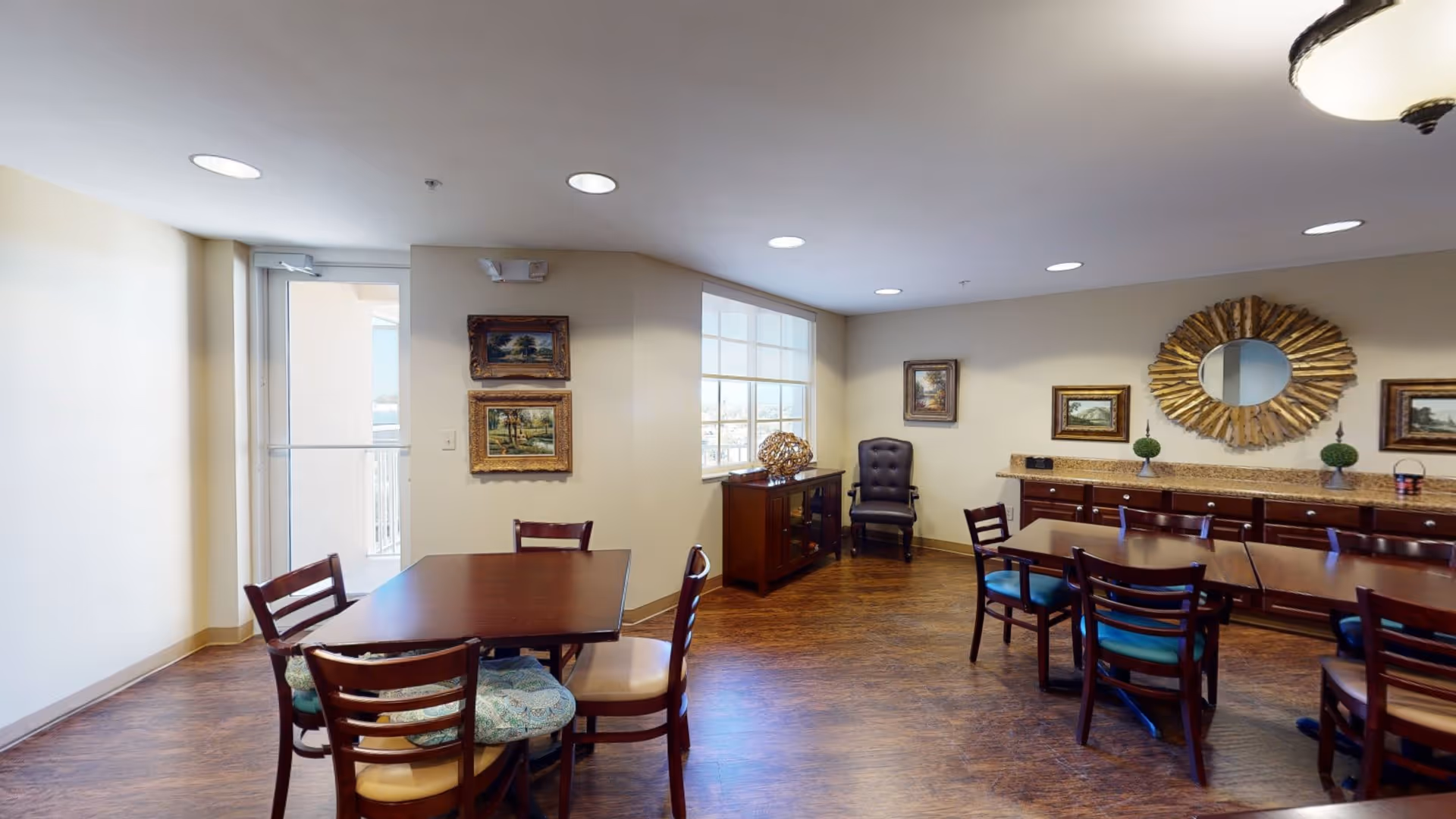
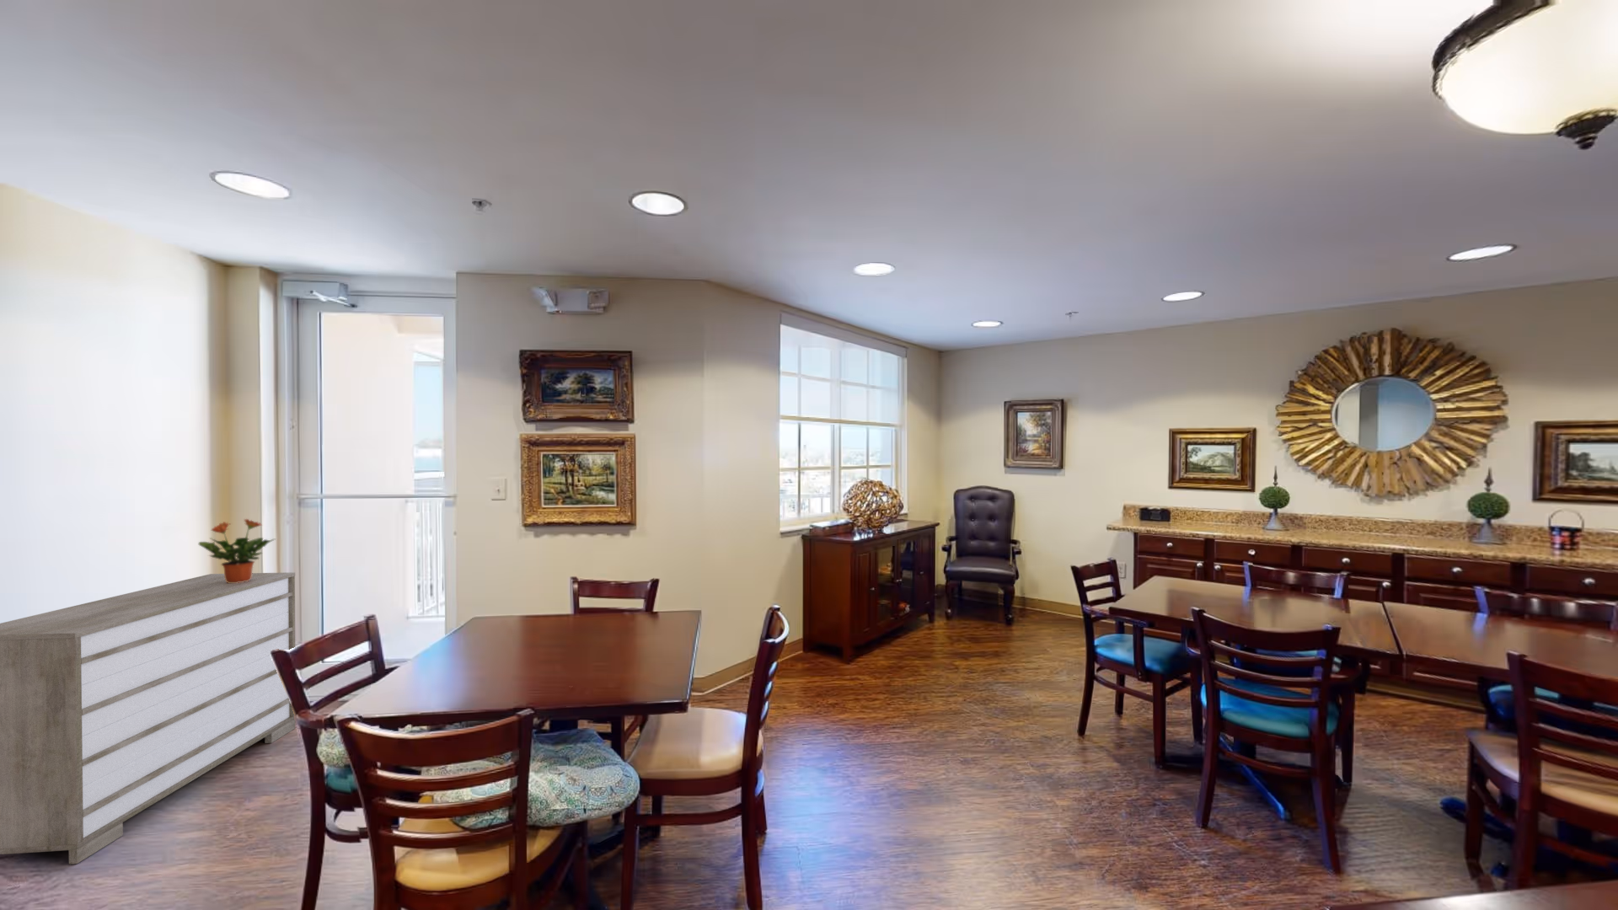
+ dresser (156, 692)
+ potted plant (237, 549)
